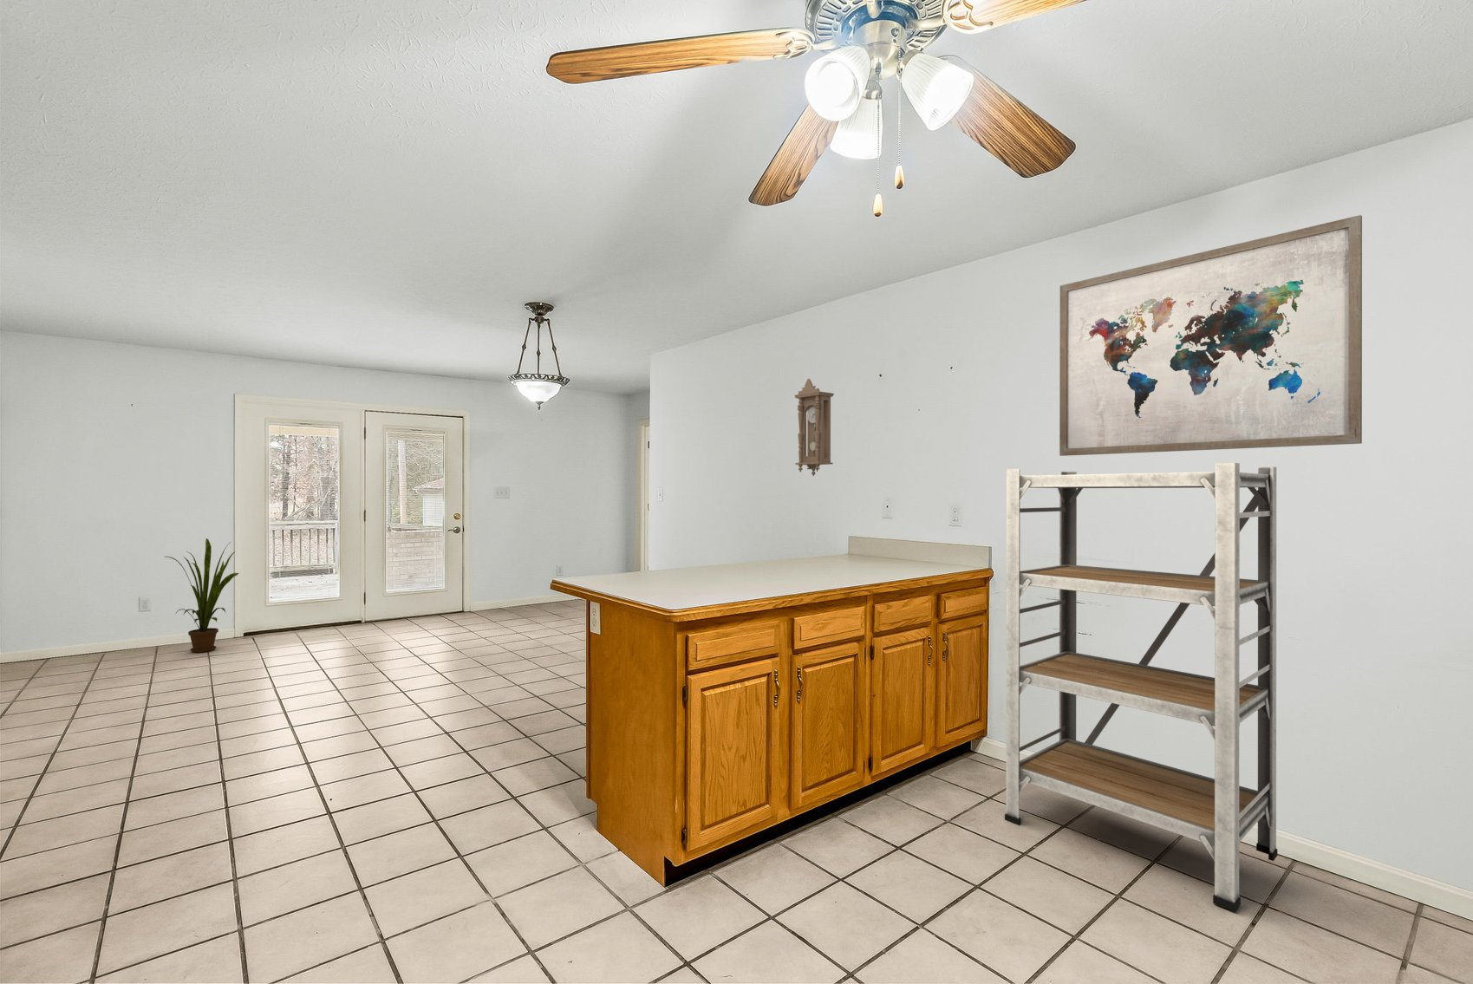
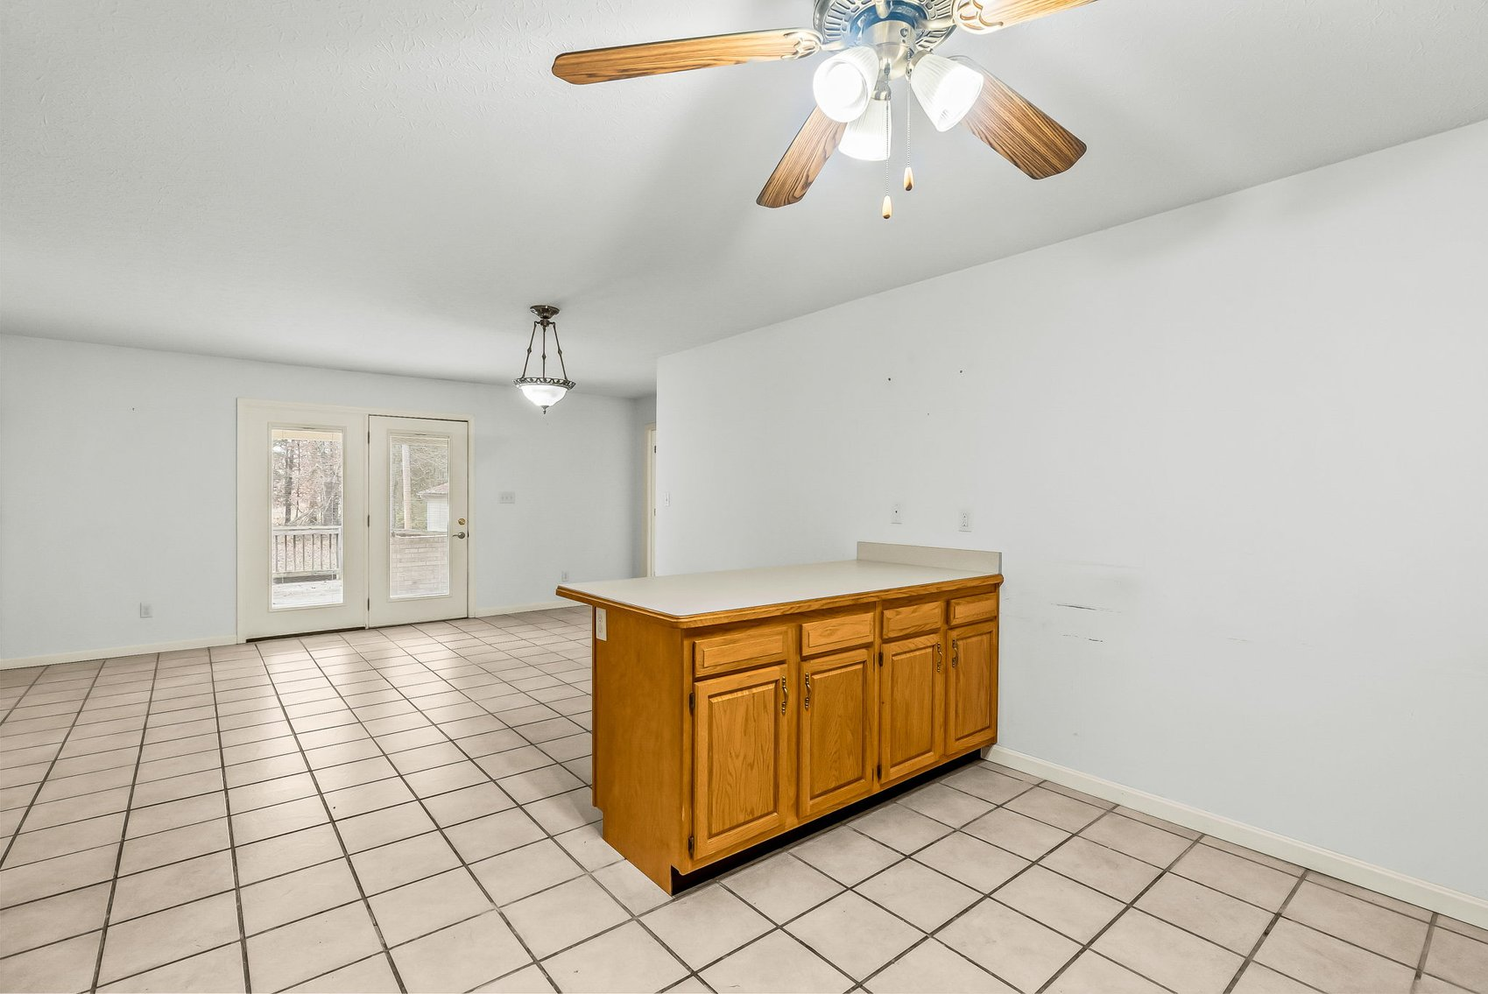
- wall art (1189, 353)
- pendulum clock (813, 427)
- shelving unit (1141, 658)
- house plant (200, 595)
